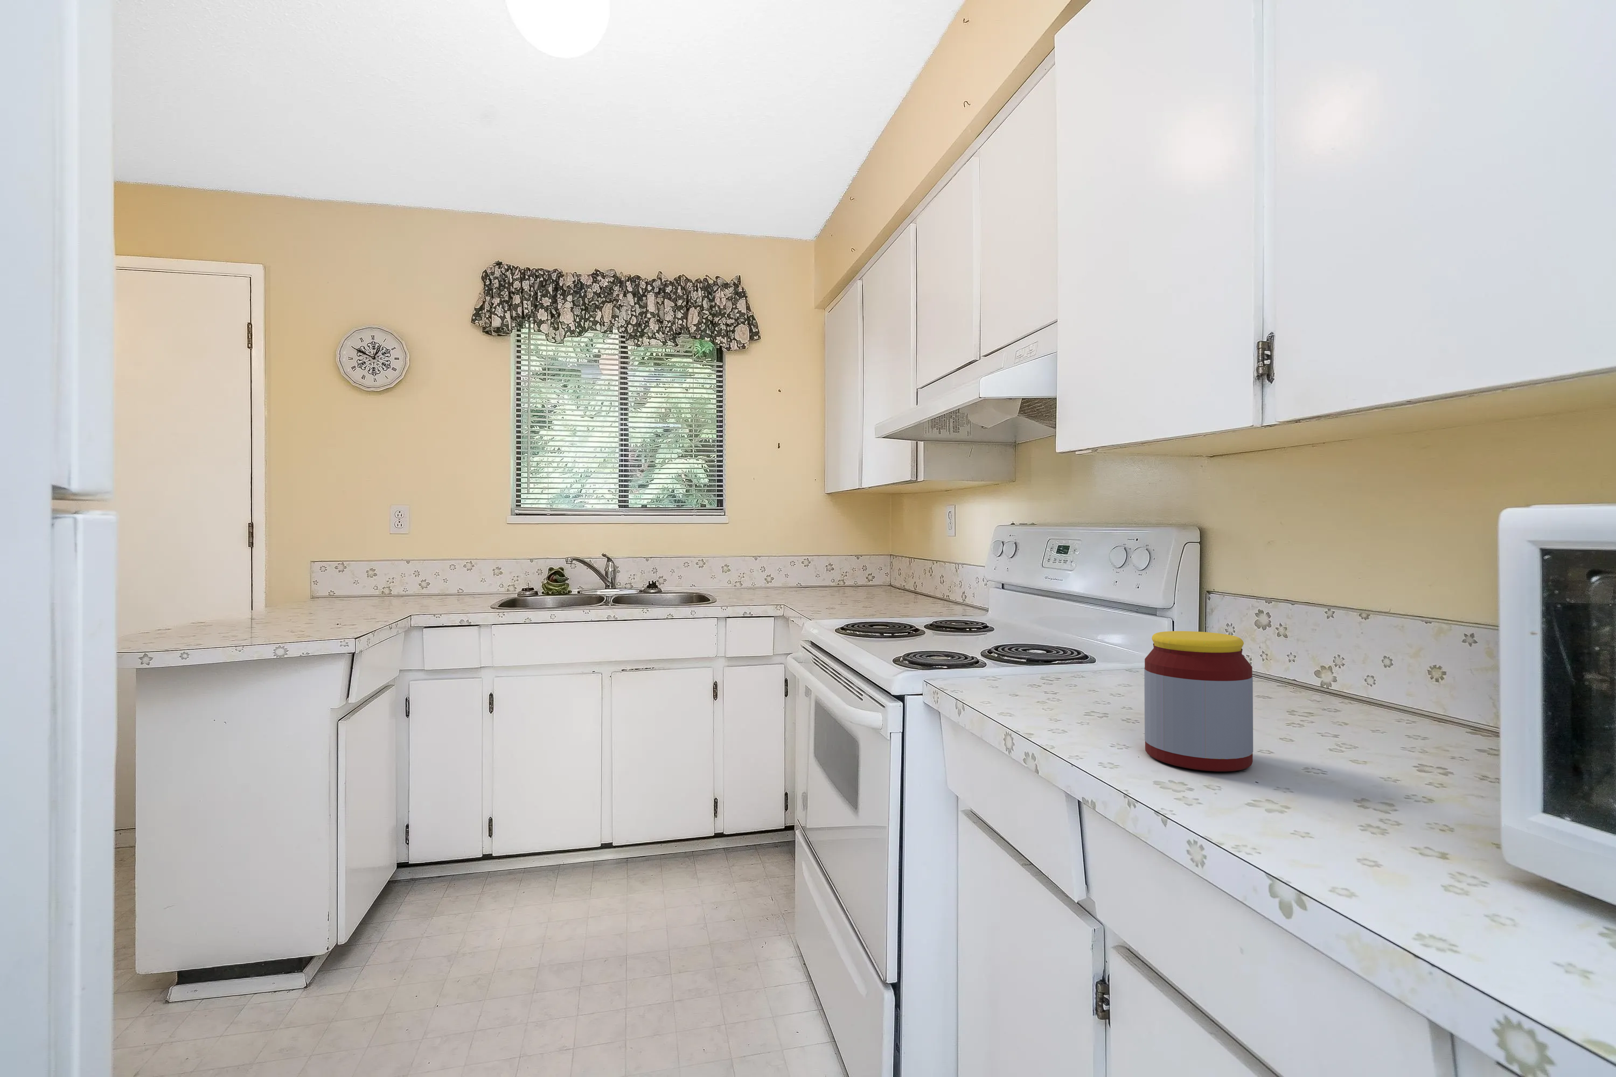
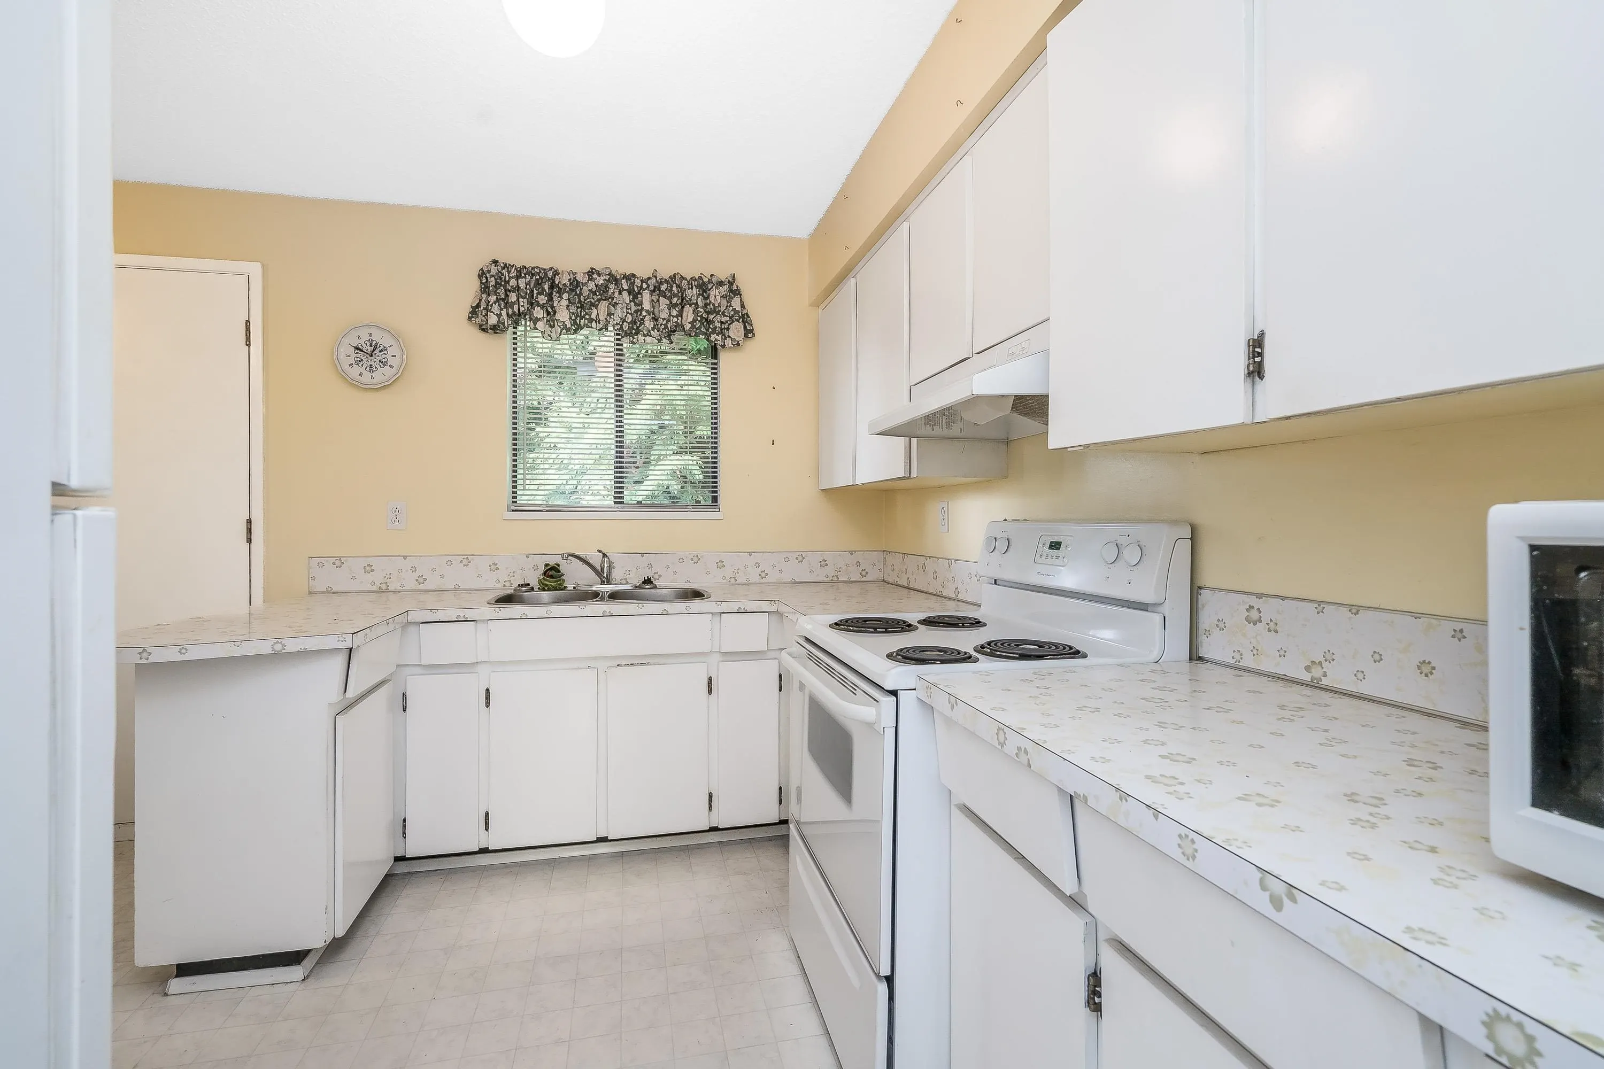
- jar (1196, 696)
